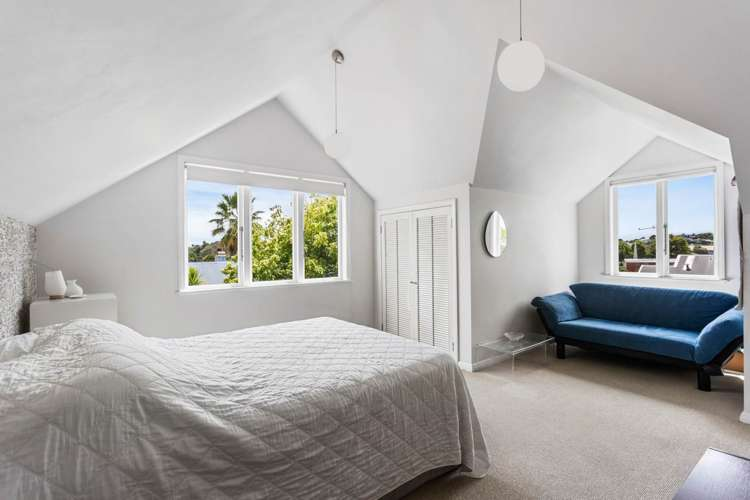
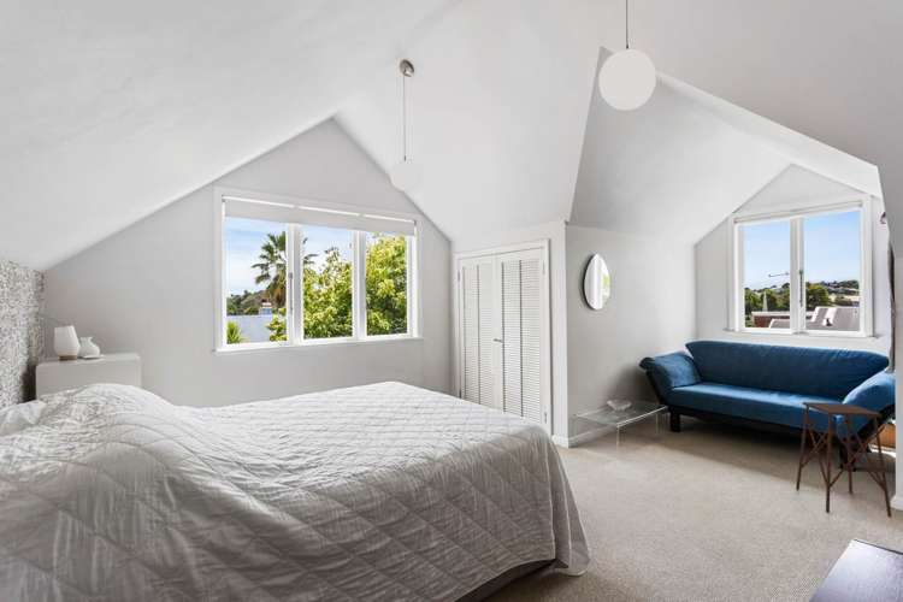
+ side table (837, 455)
